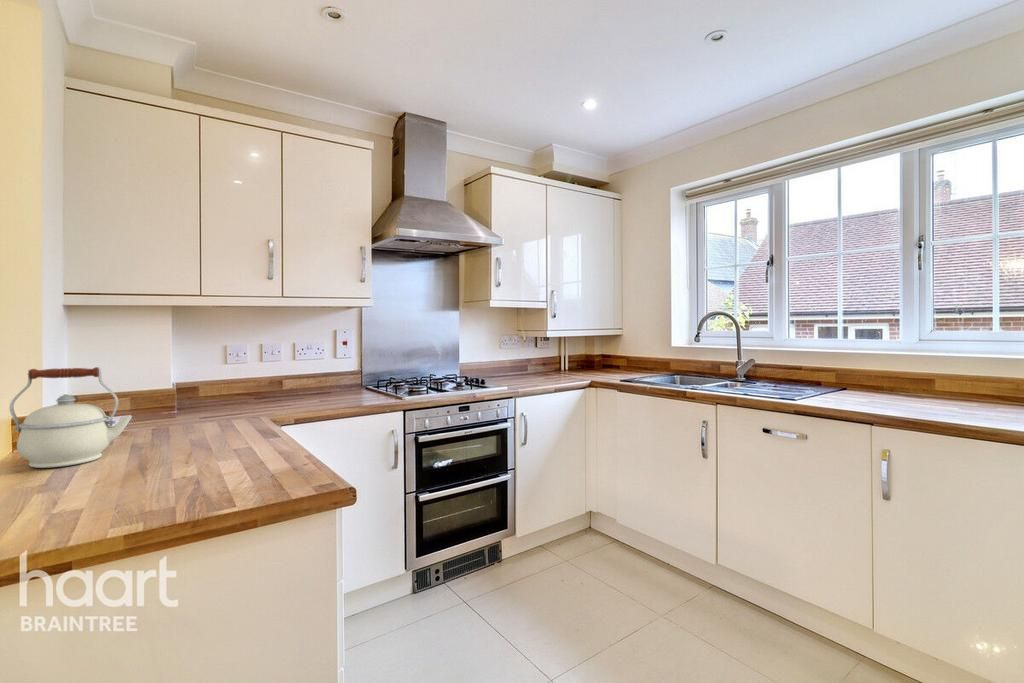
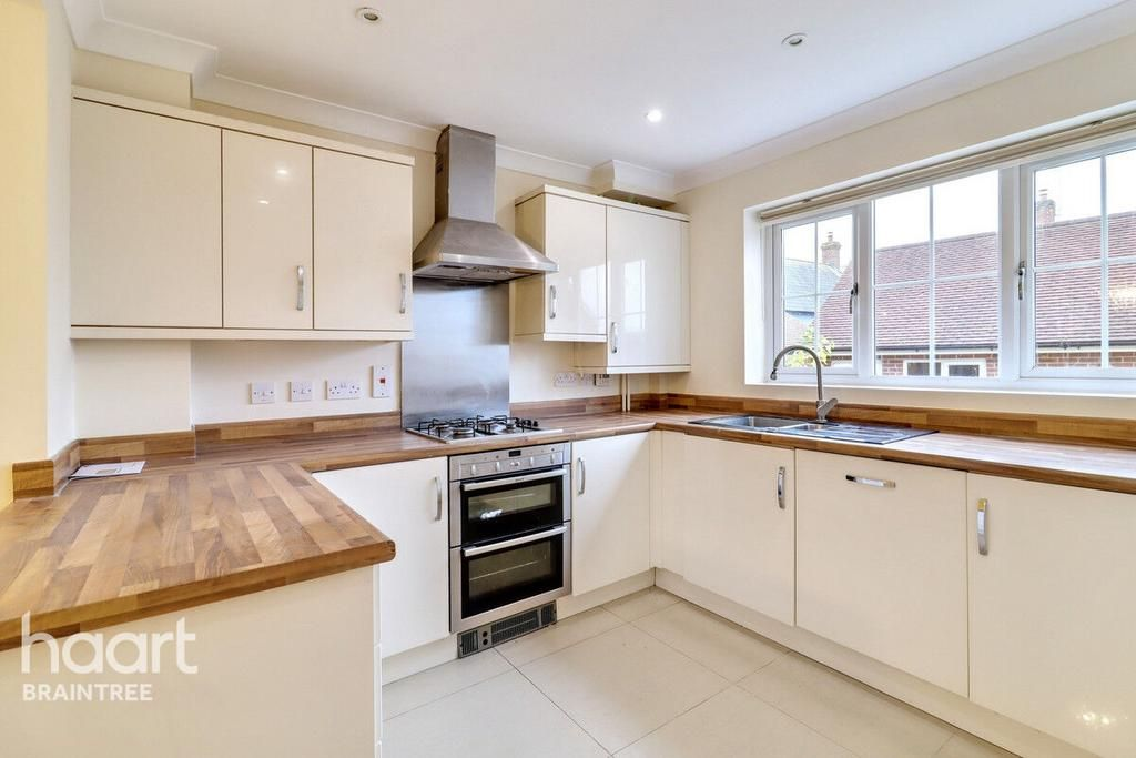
- kettle (73, 414)
